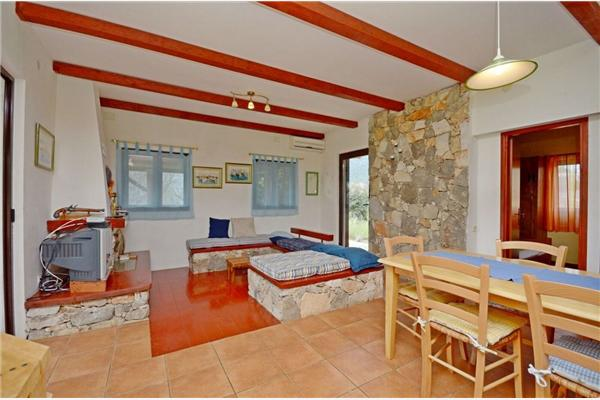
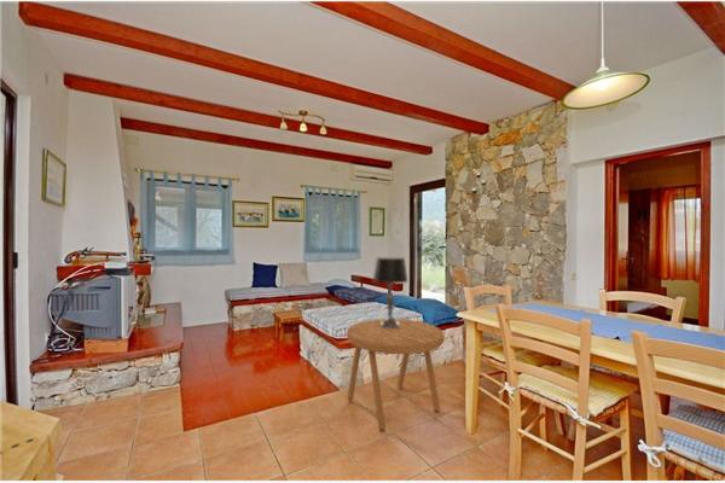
+ table lamp (389, 291)
+ side table (400, 369)
